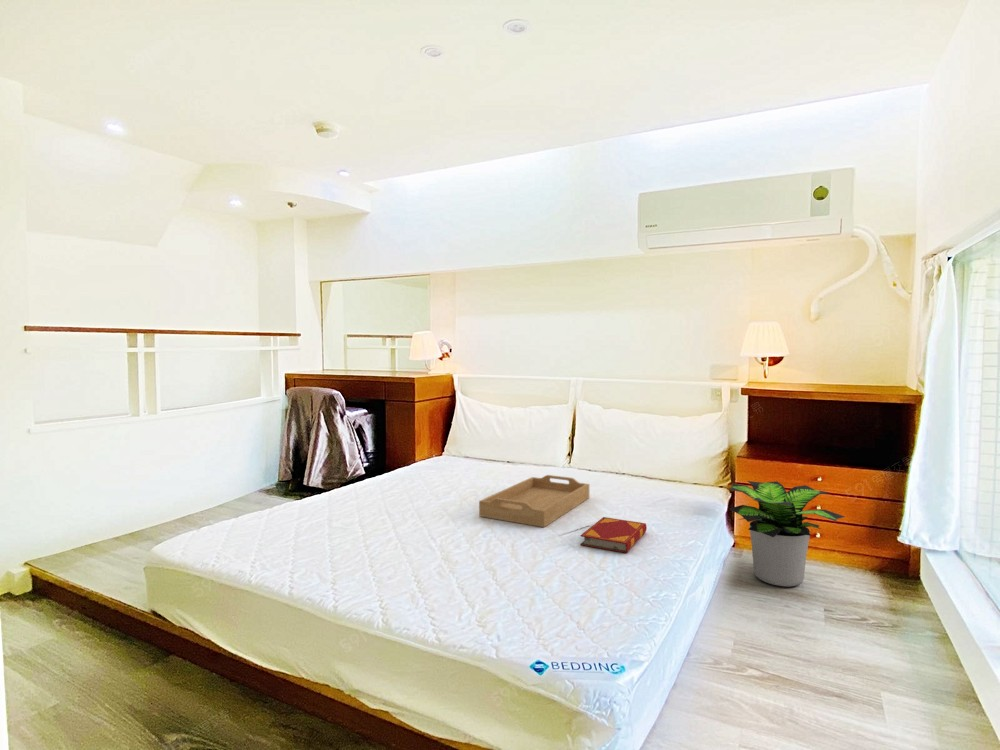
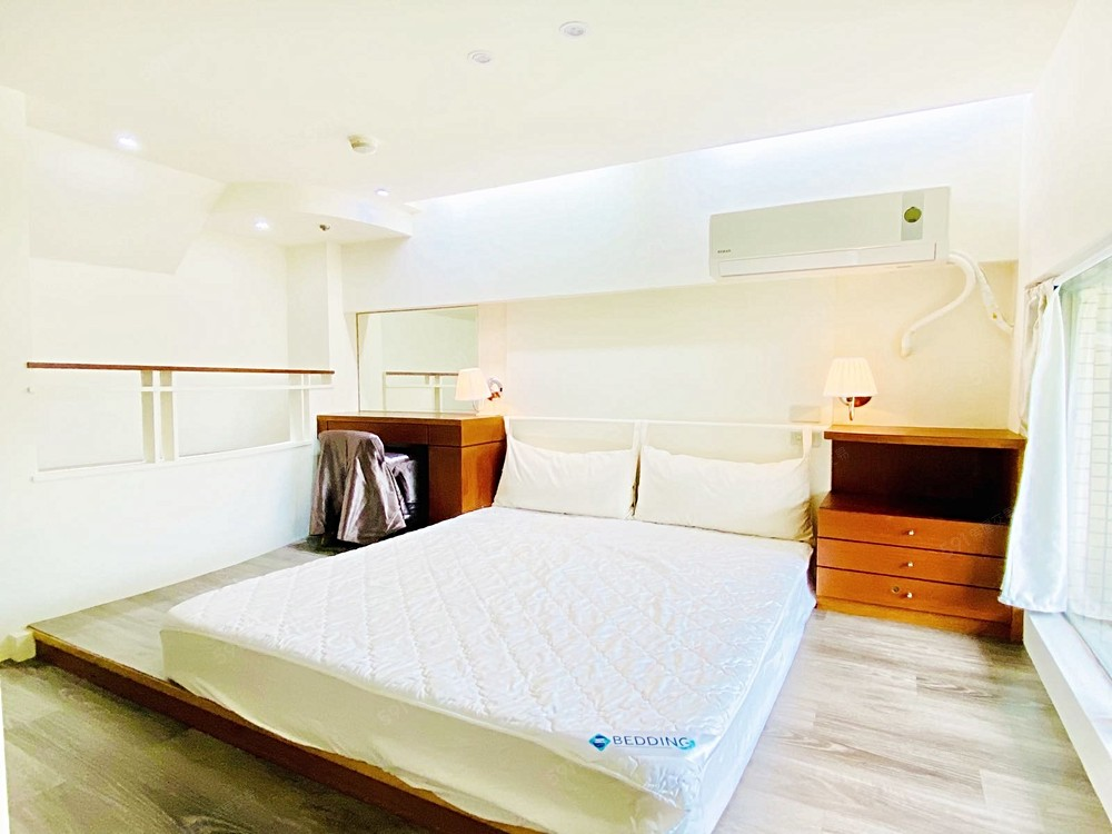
- hardback book (614, 533)
- serving tray (537, 497)
- potted plant (784, 534)
